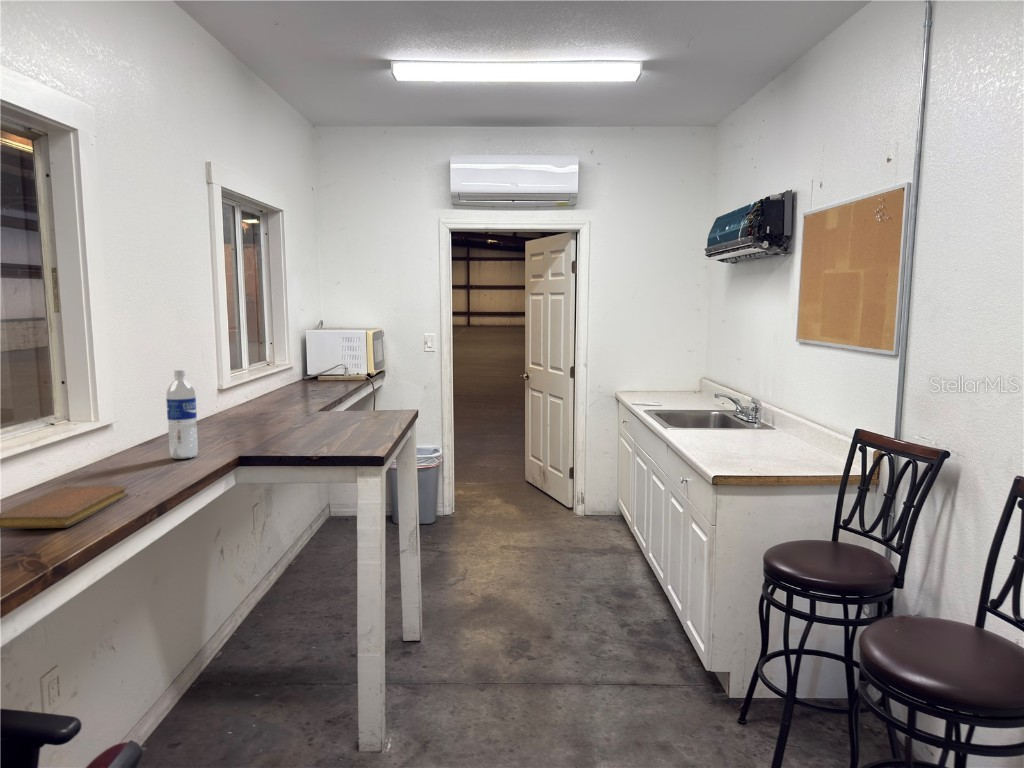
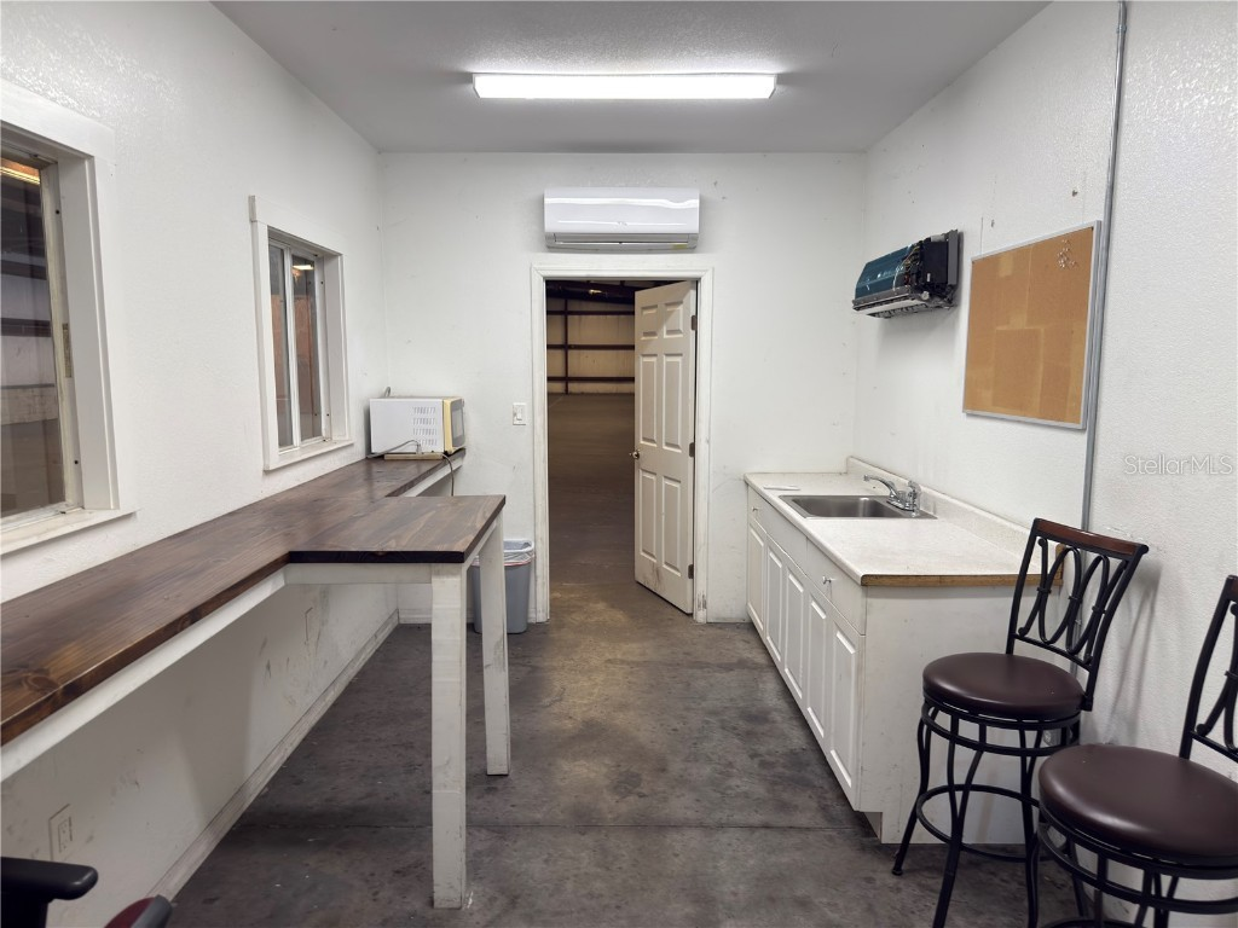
- water bottle (182, 413)
- notebook (63, 505)
